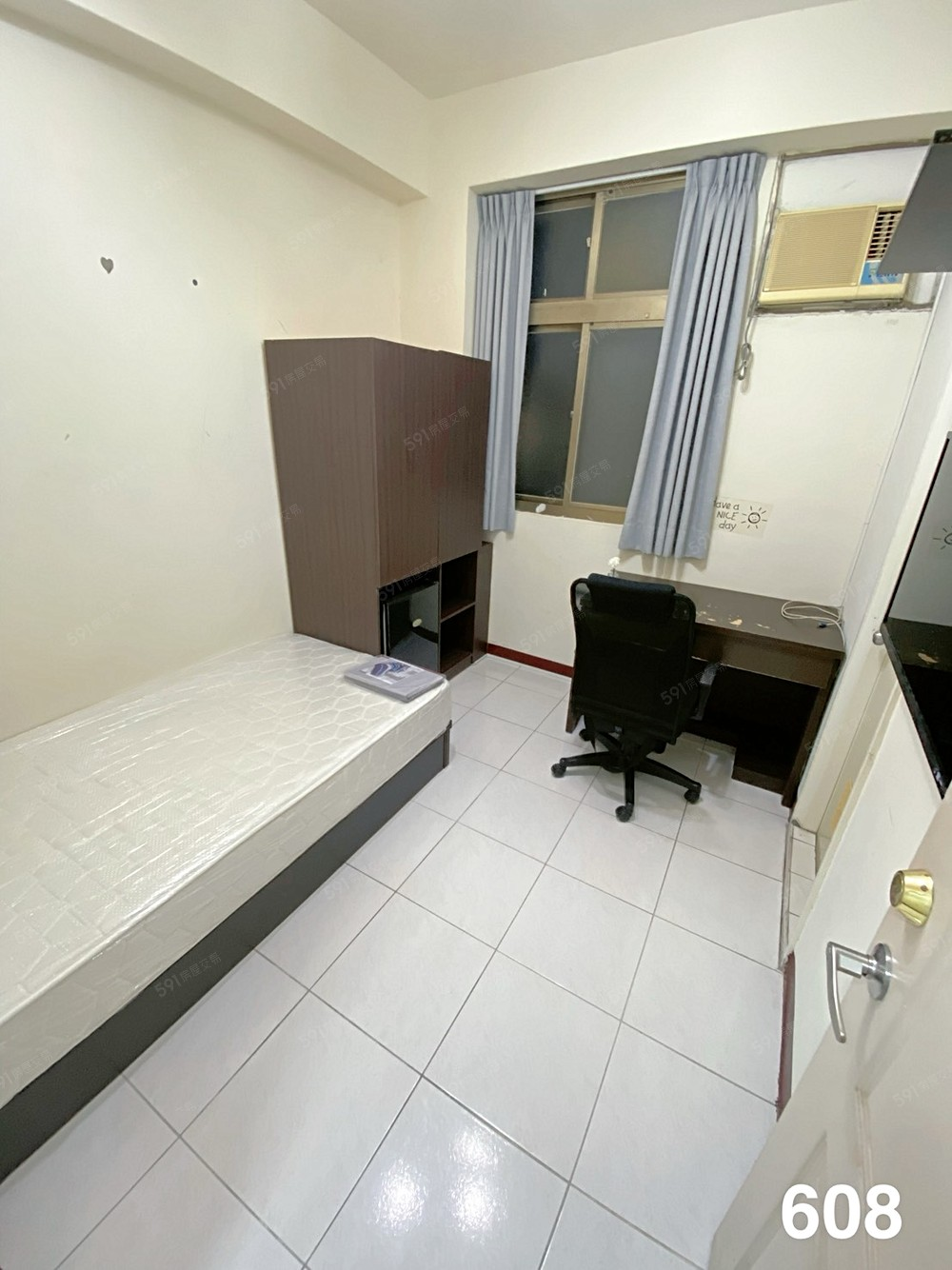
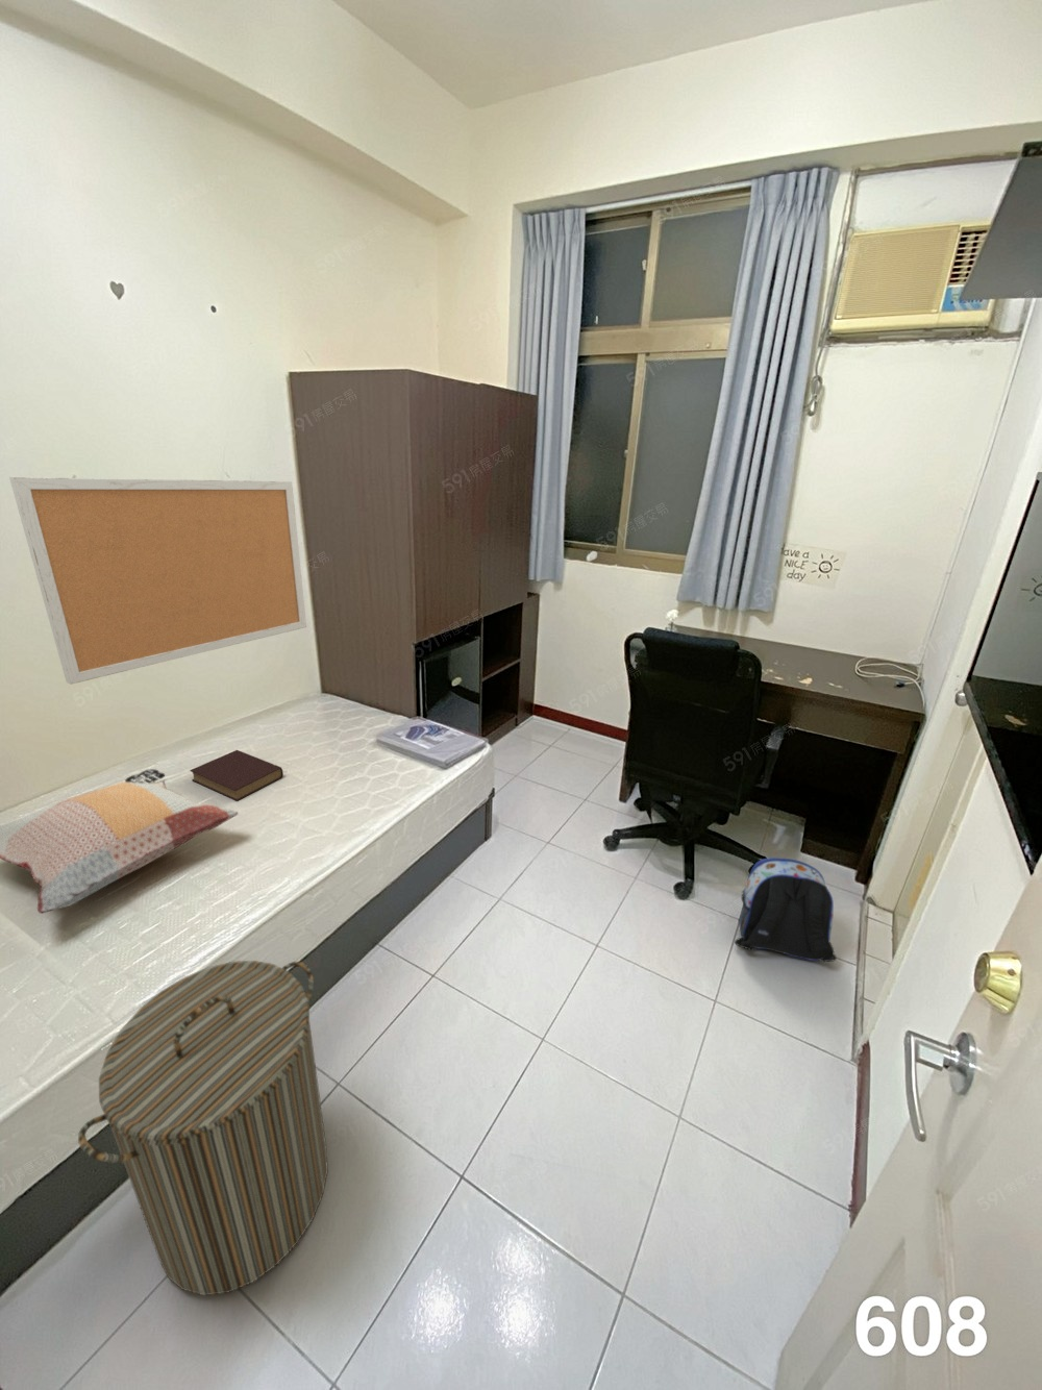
+ decorative pillow (108, 826)
+ book (236, 773)
+ bulletin board (193, 569)
+ backpack (787, 903)
+ laundry hamper (228, 1105)
